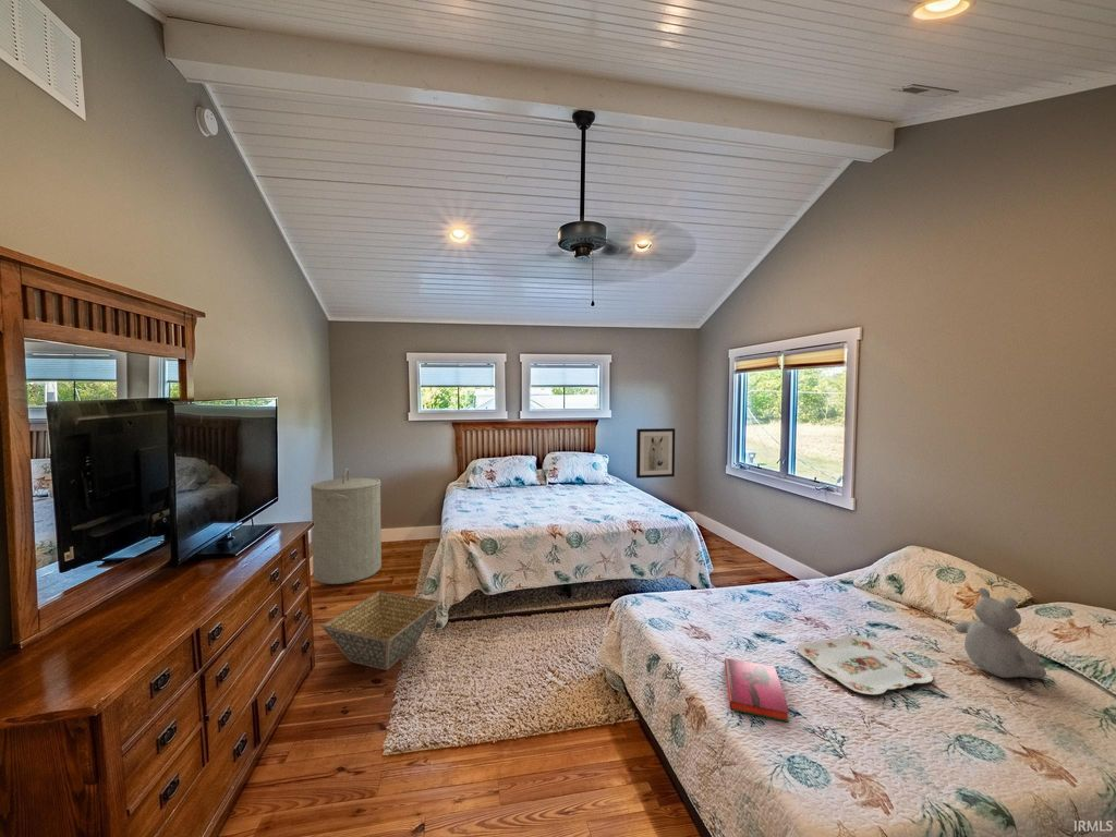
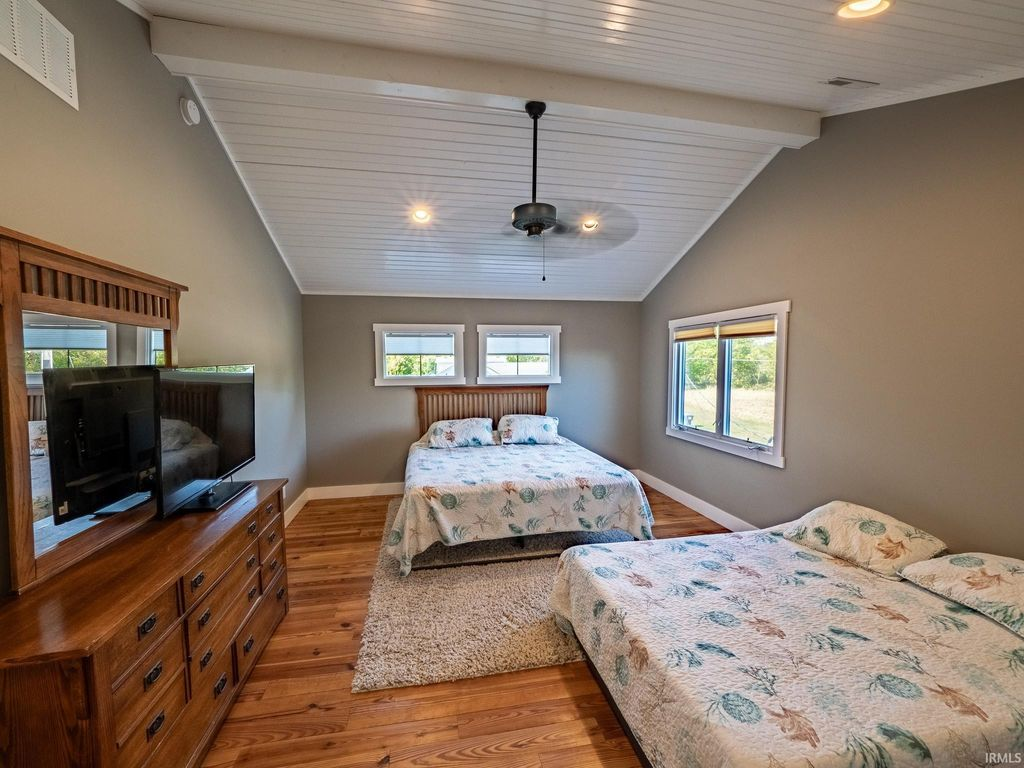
- teddy bear (1004, 631)
- basket (384, 632)
- hardback book (753, 687)
- laundry hamper (348, 520)
- serving tray (861, 663)
- wall art (655, 452)
